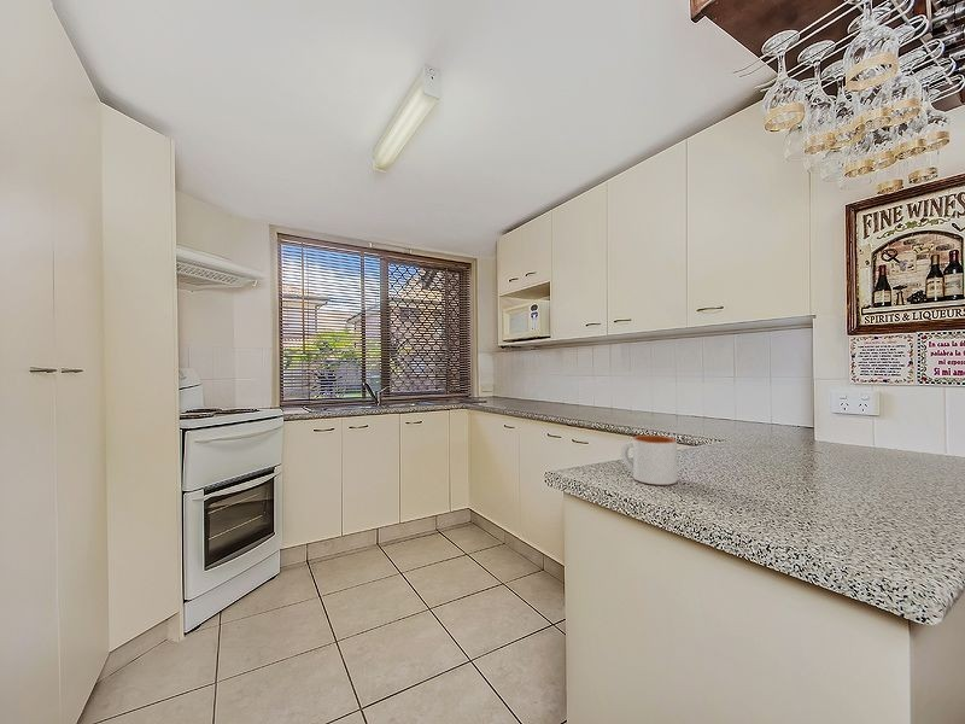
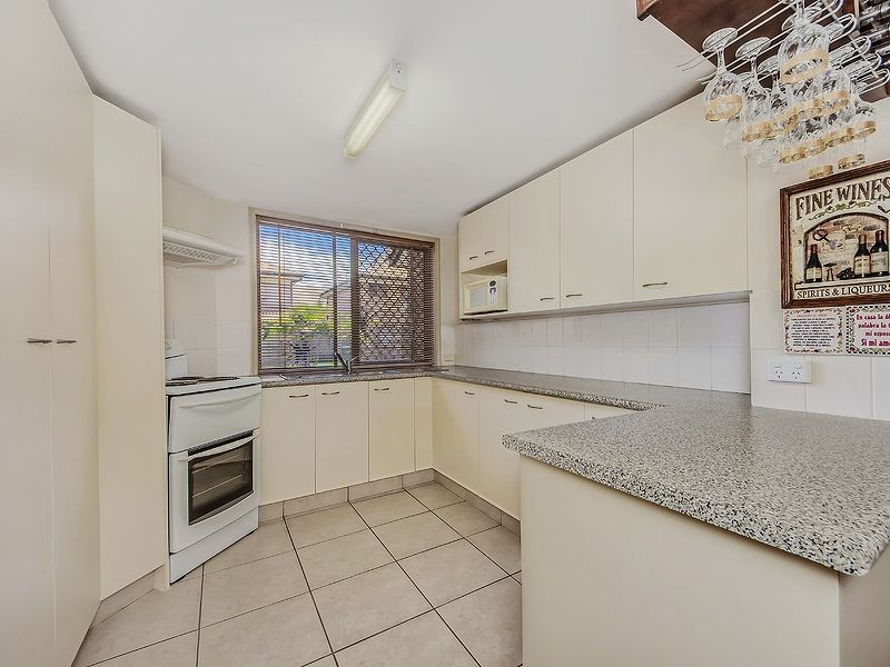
- mug (648, 457)
